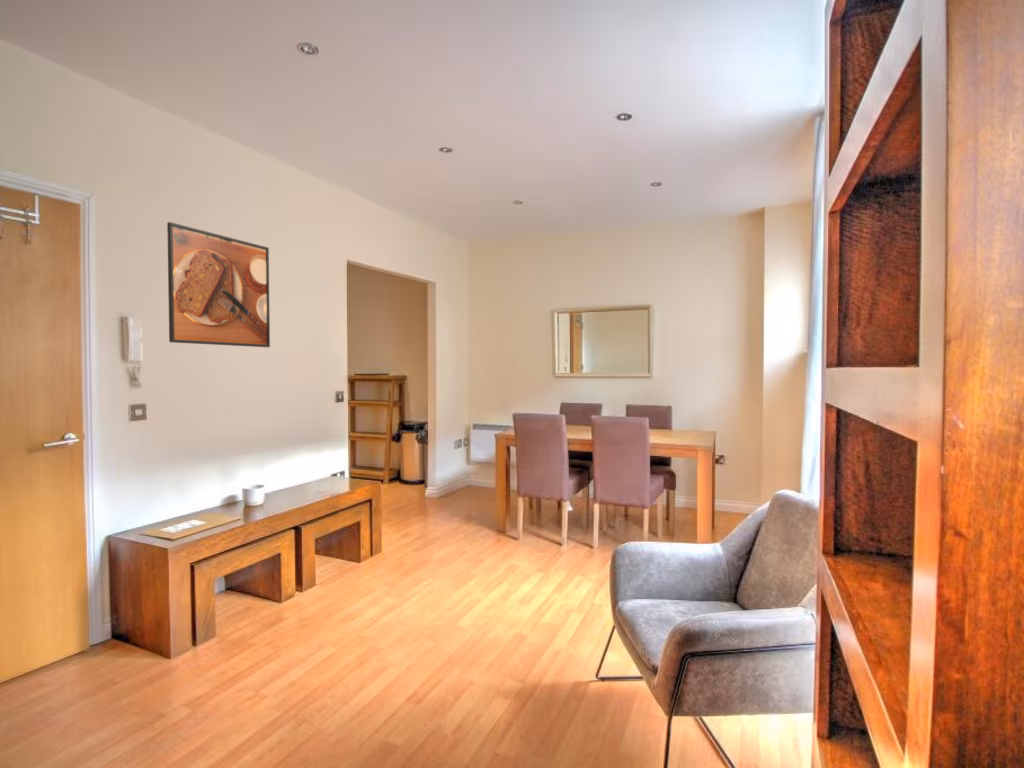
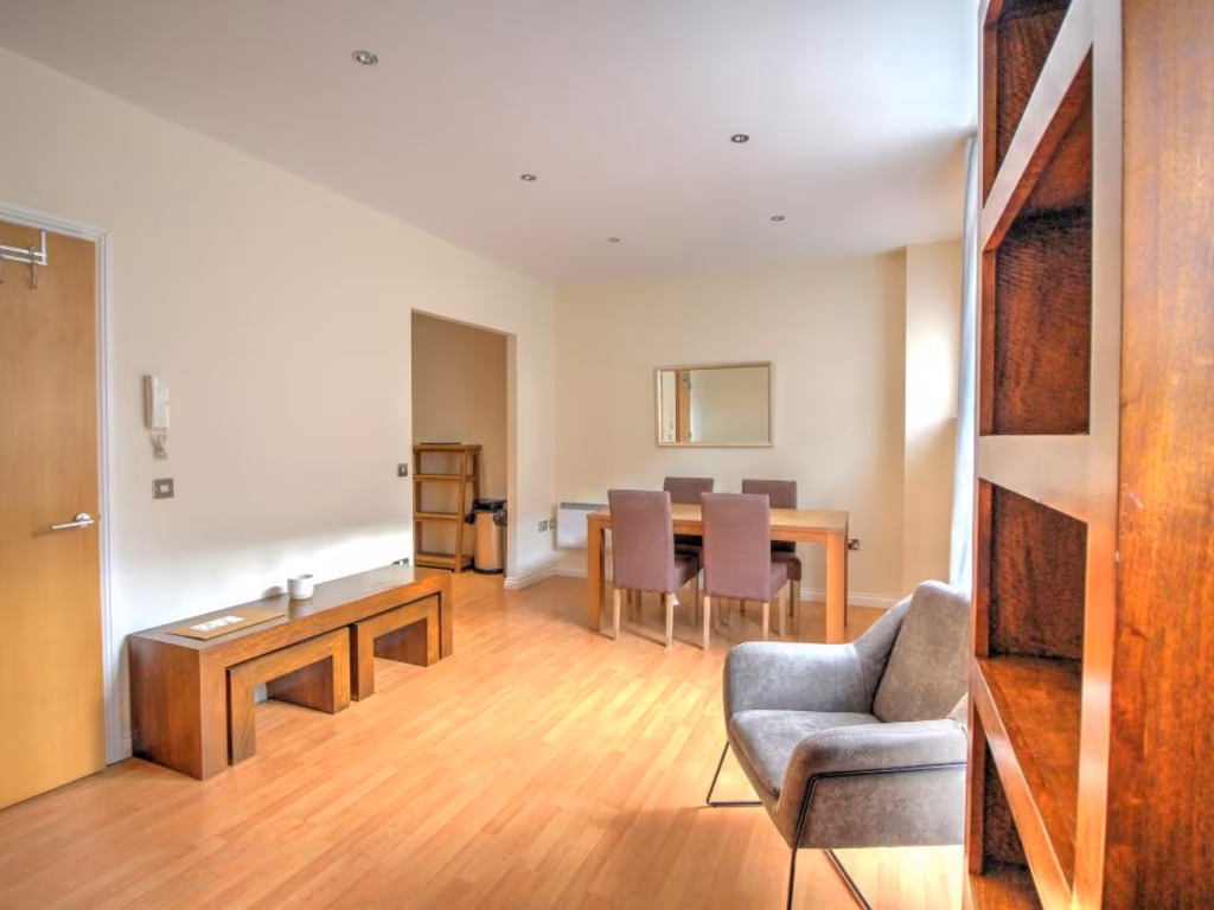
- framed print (223, 290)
